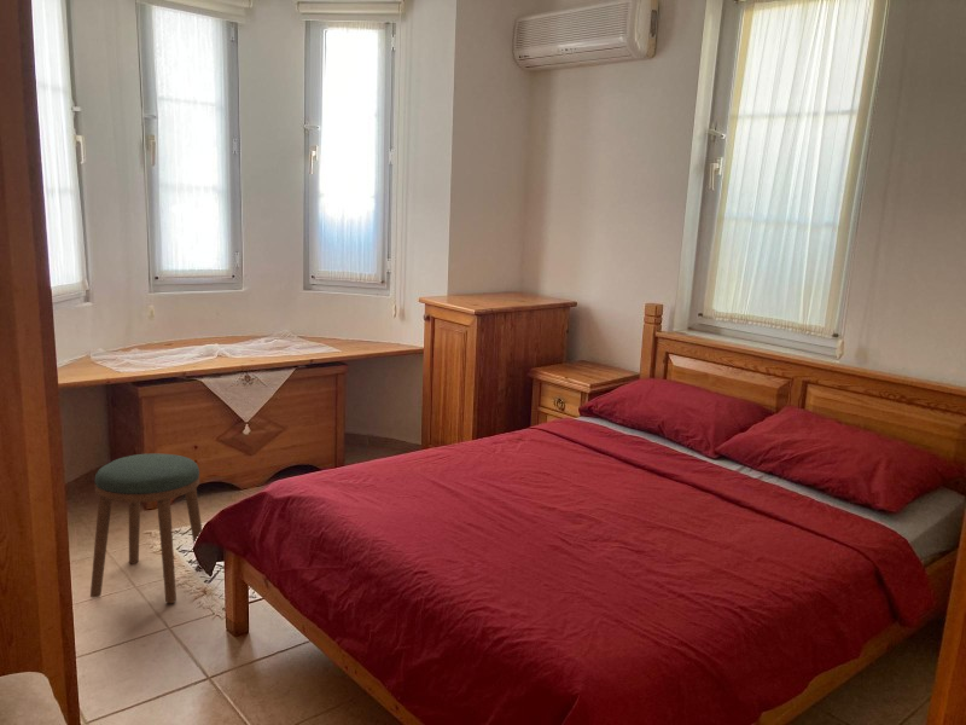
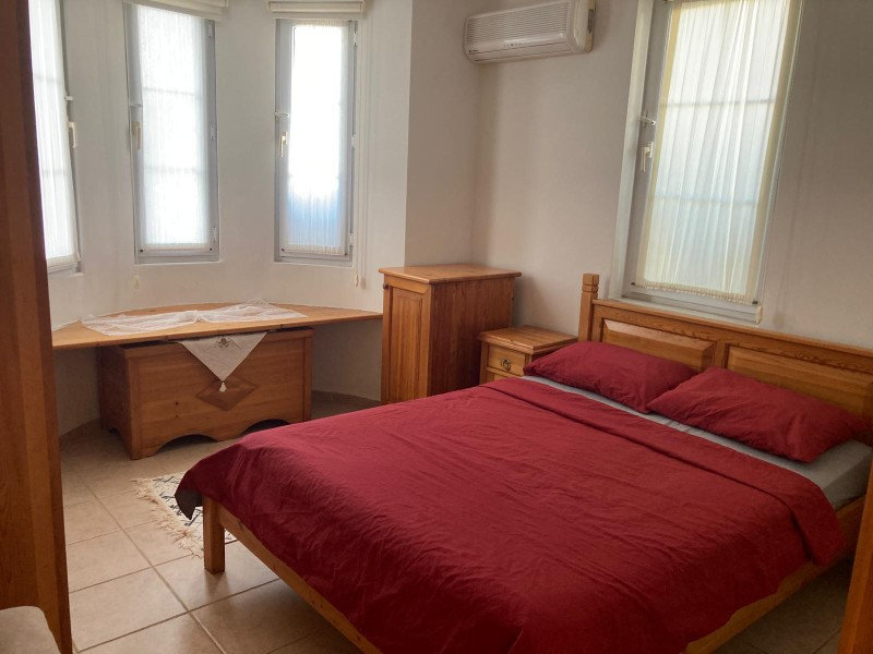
- stool (158, 520)
